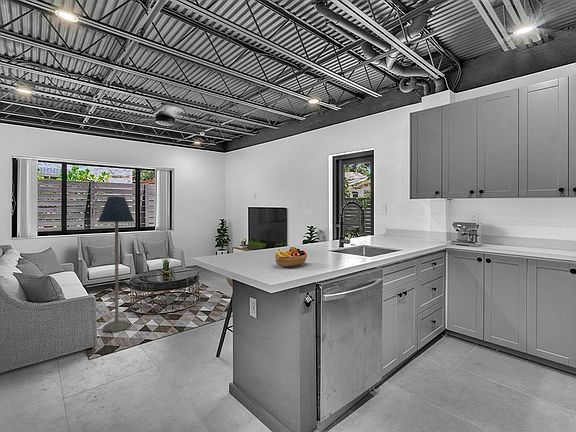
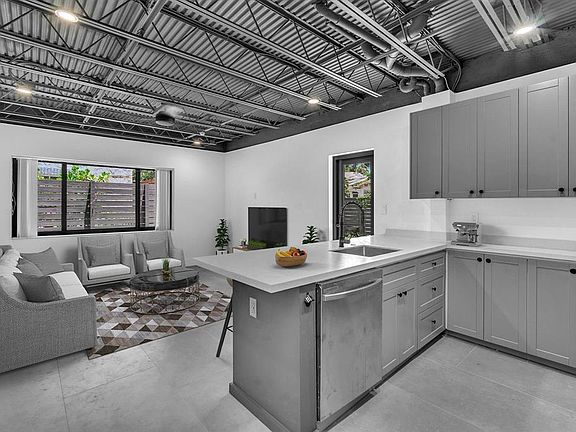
- floor lamp (116, 261)
